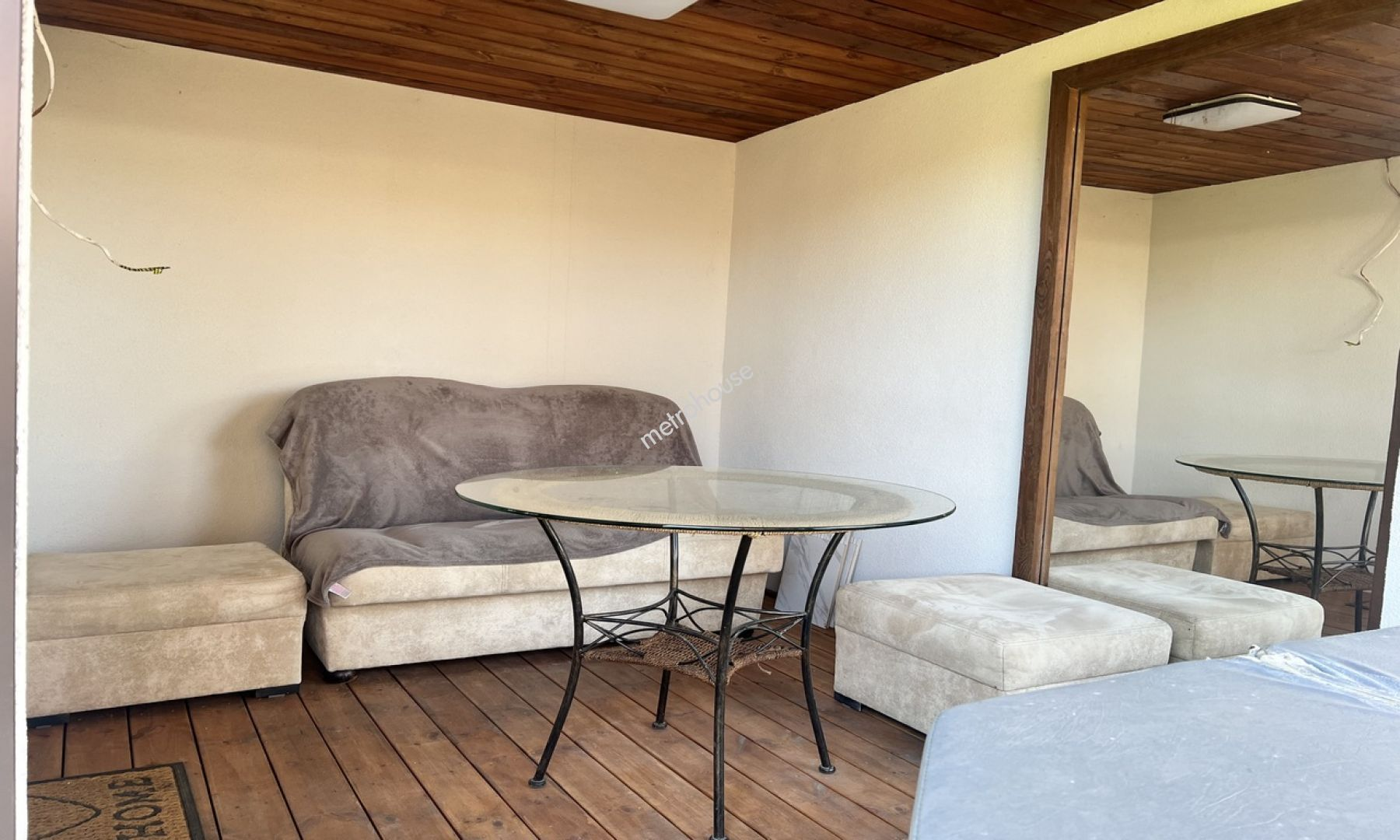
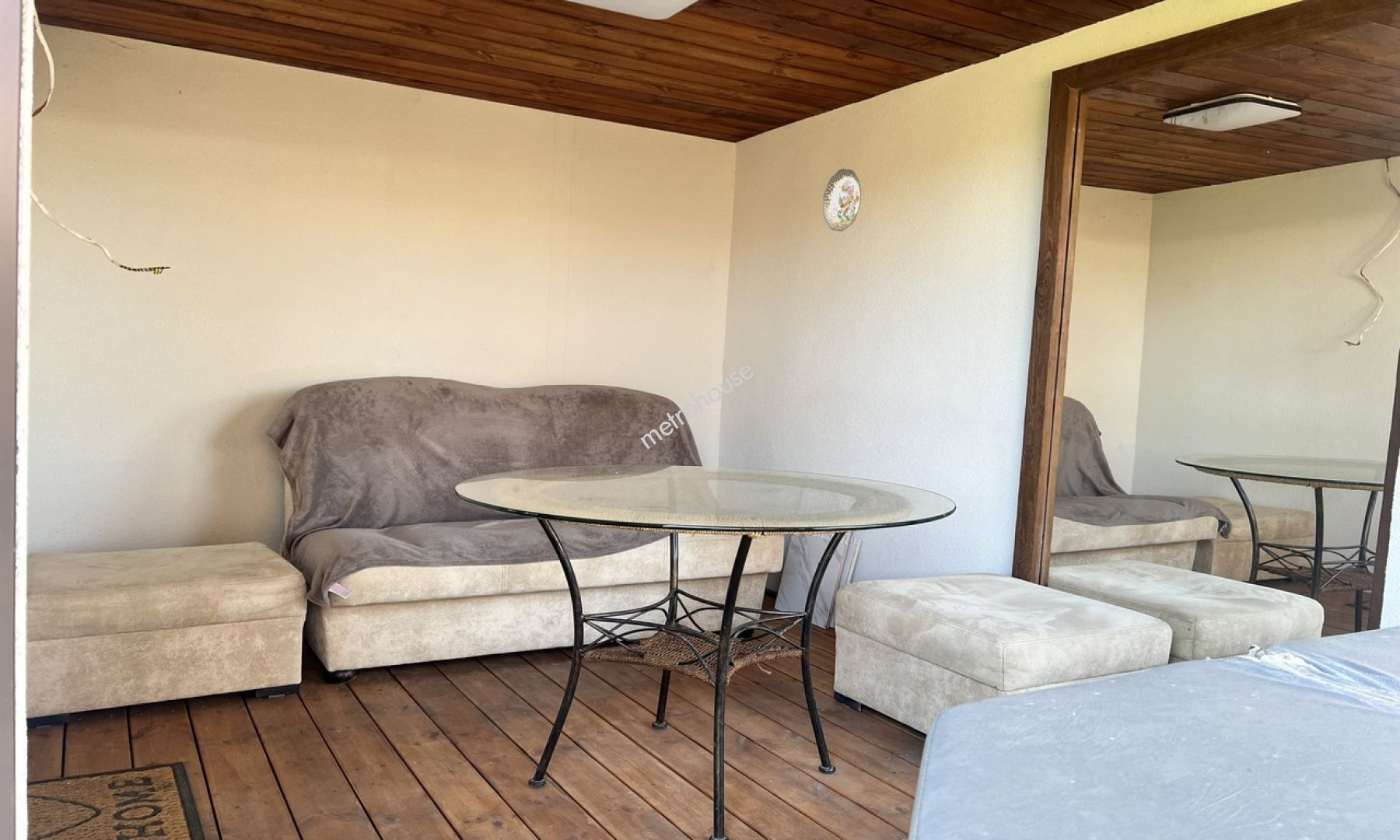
+ decorative plate (843, 200)
